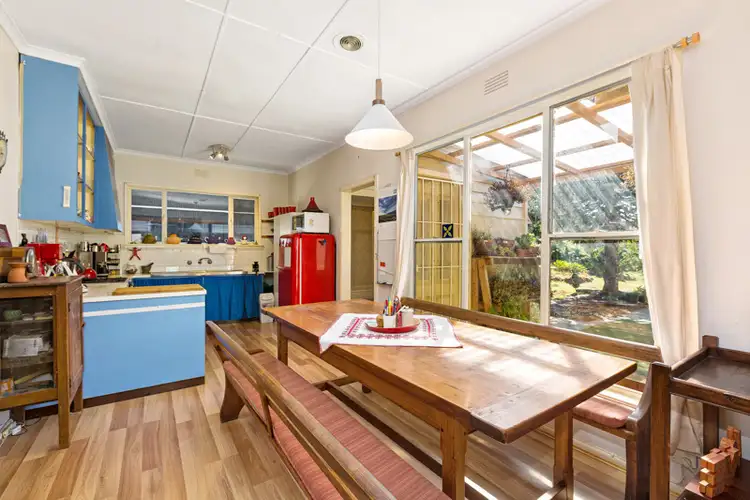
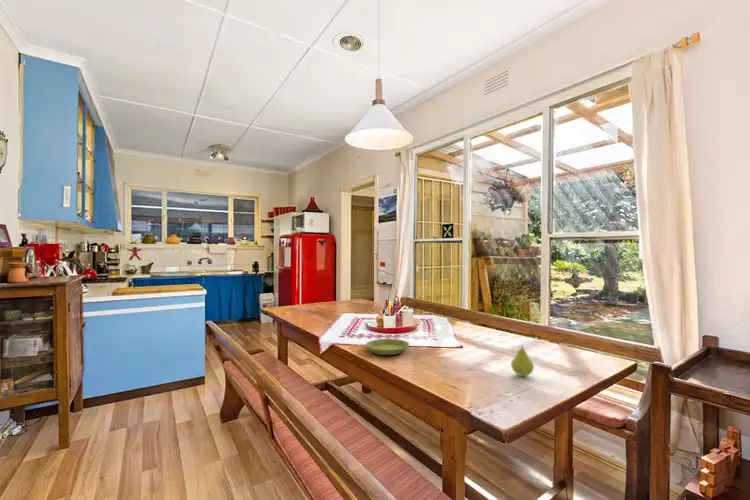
+ saucer (387, 347)
+ fruit (522, 360)
